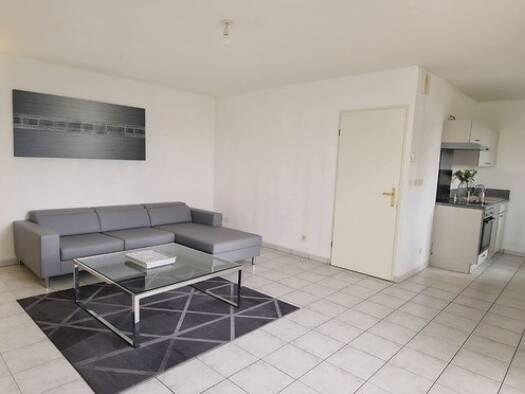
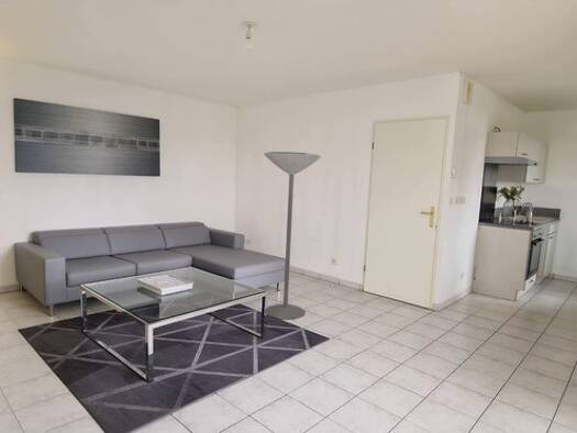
+ floor lamp (288, 234)
